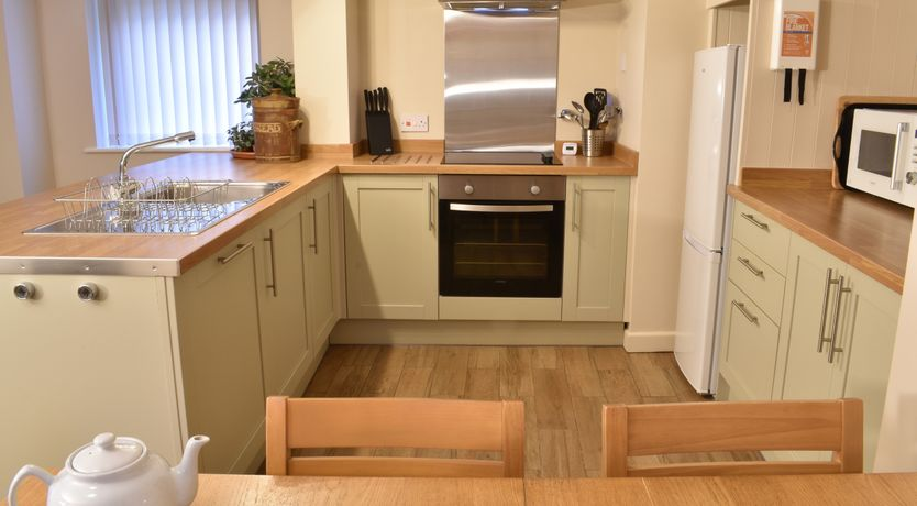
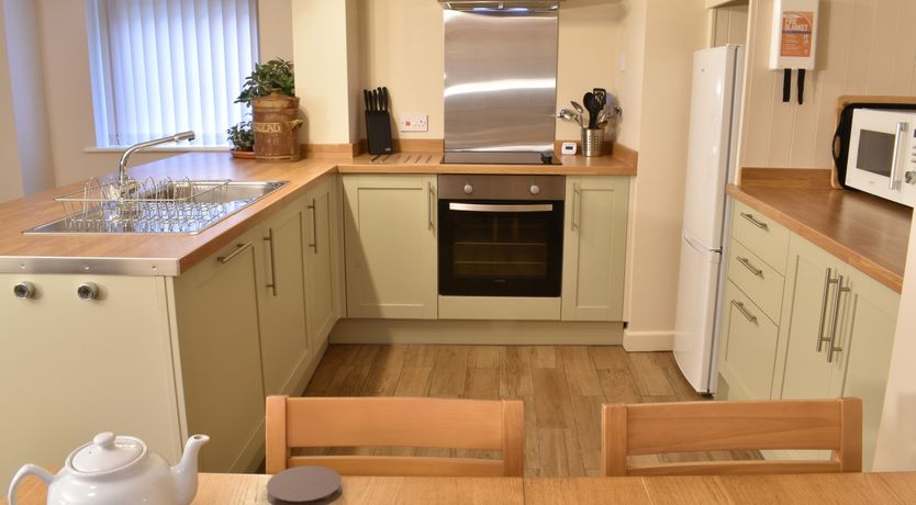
+ coaster (304, 486)
